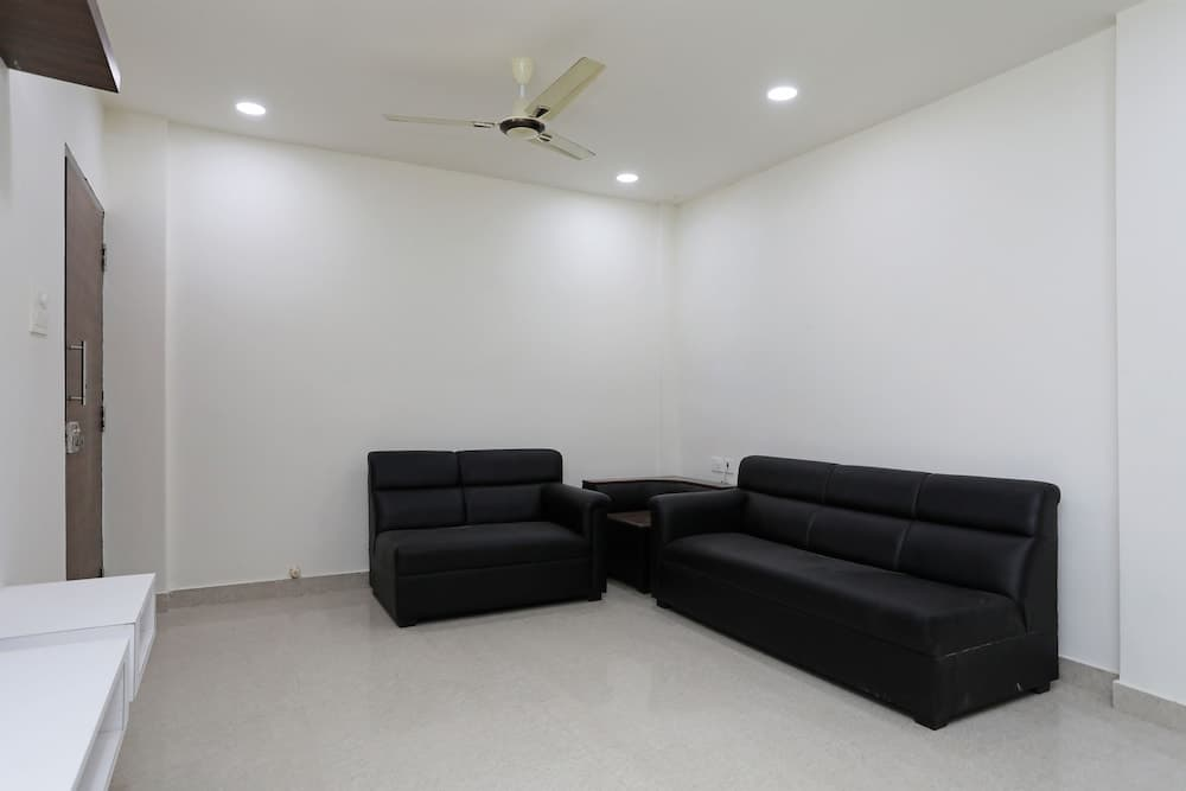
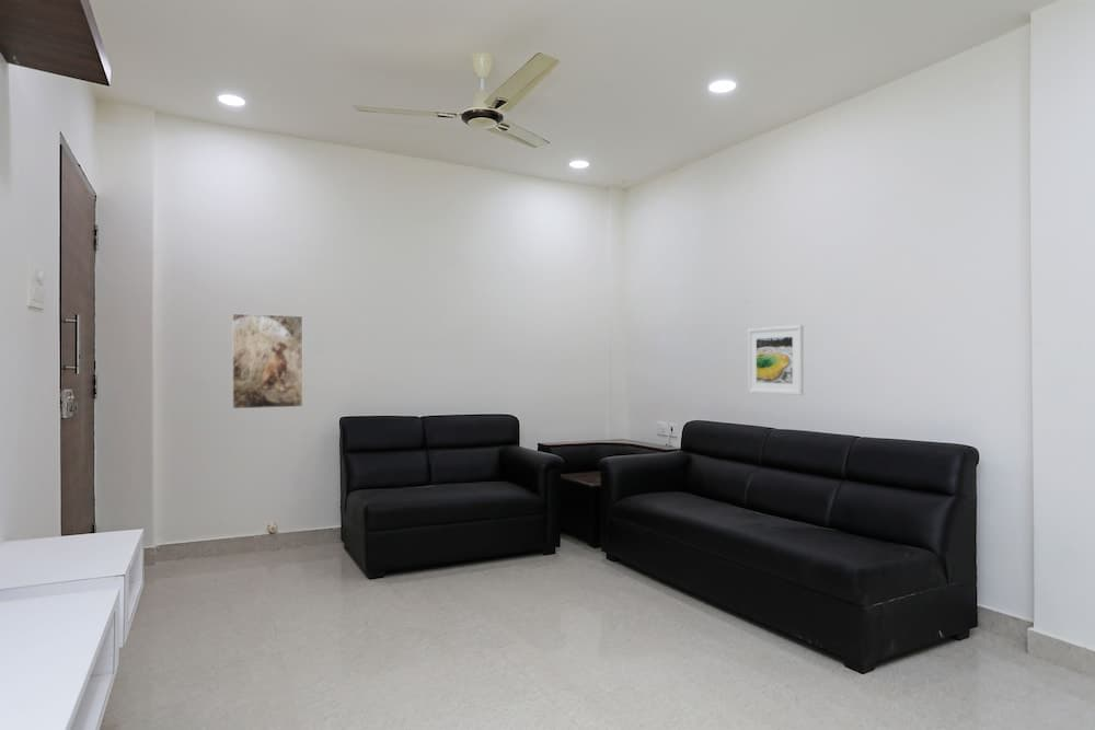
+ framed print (267, 361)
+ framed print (774, 360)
